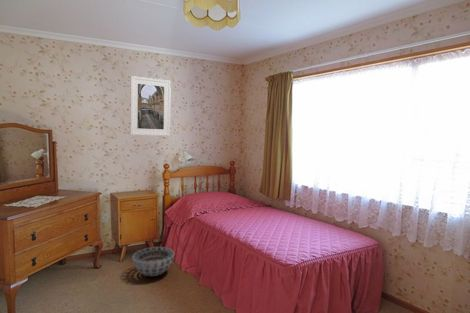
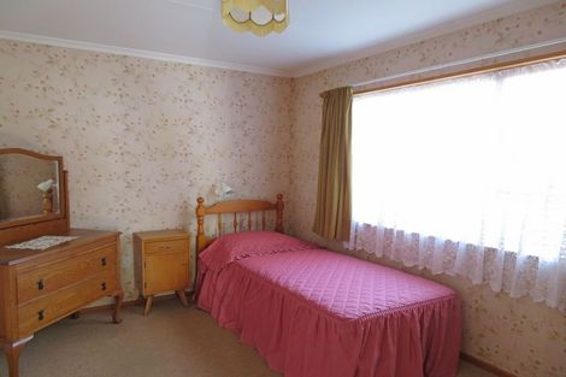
- basket (153, 263)
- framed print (150, 107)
